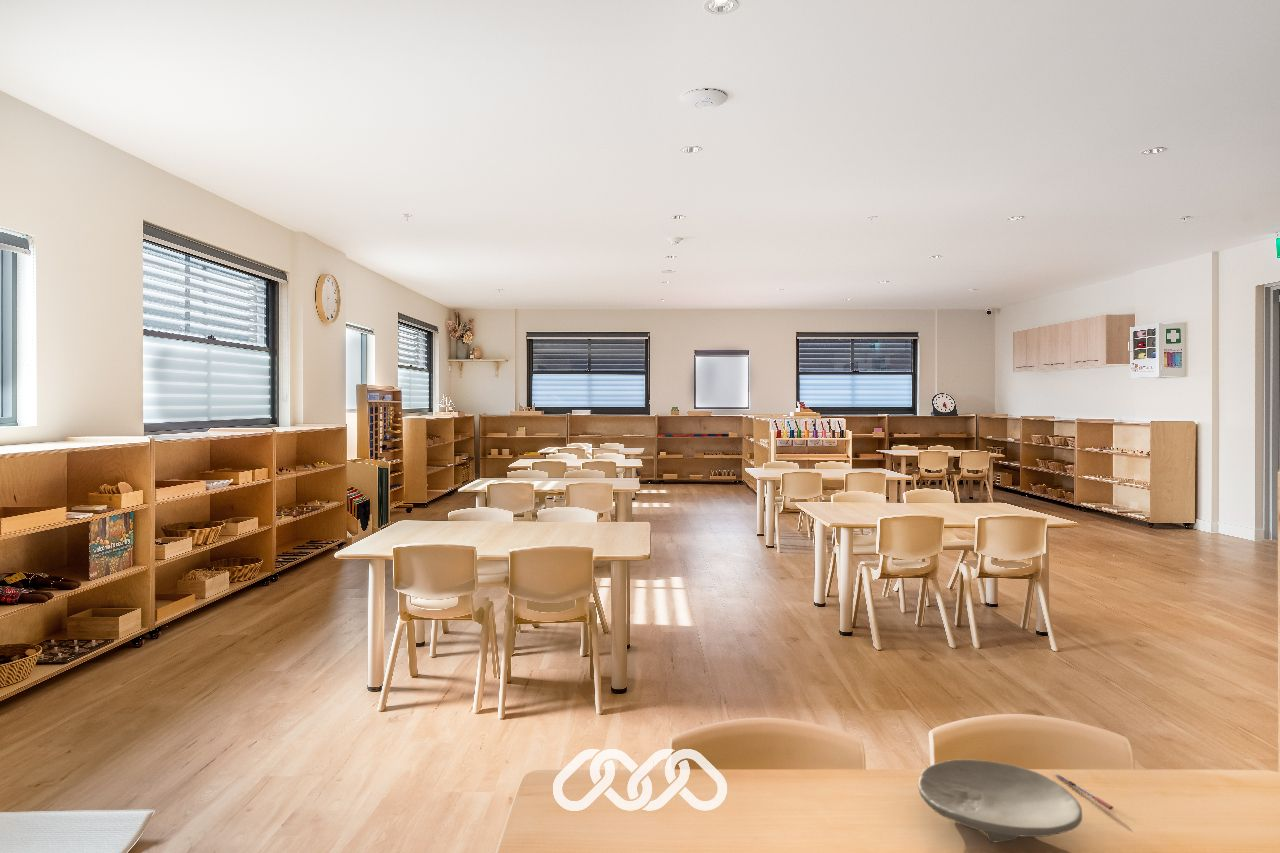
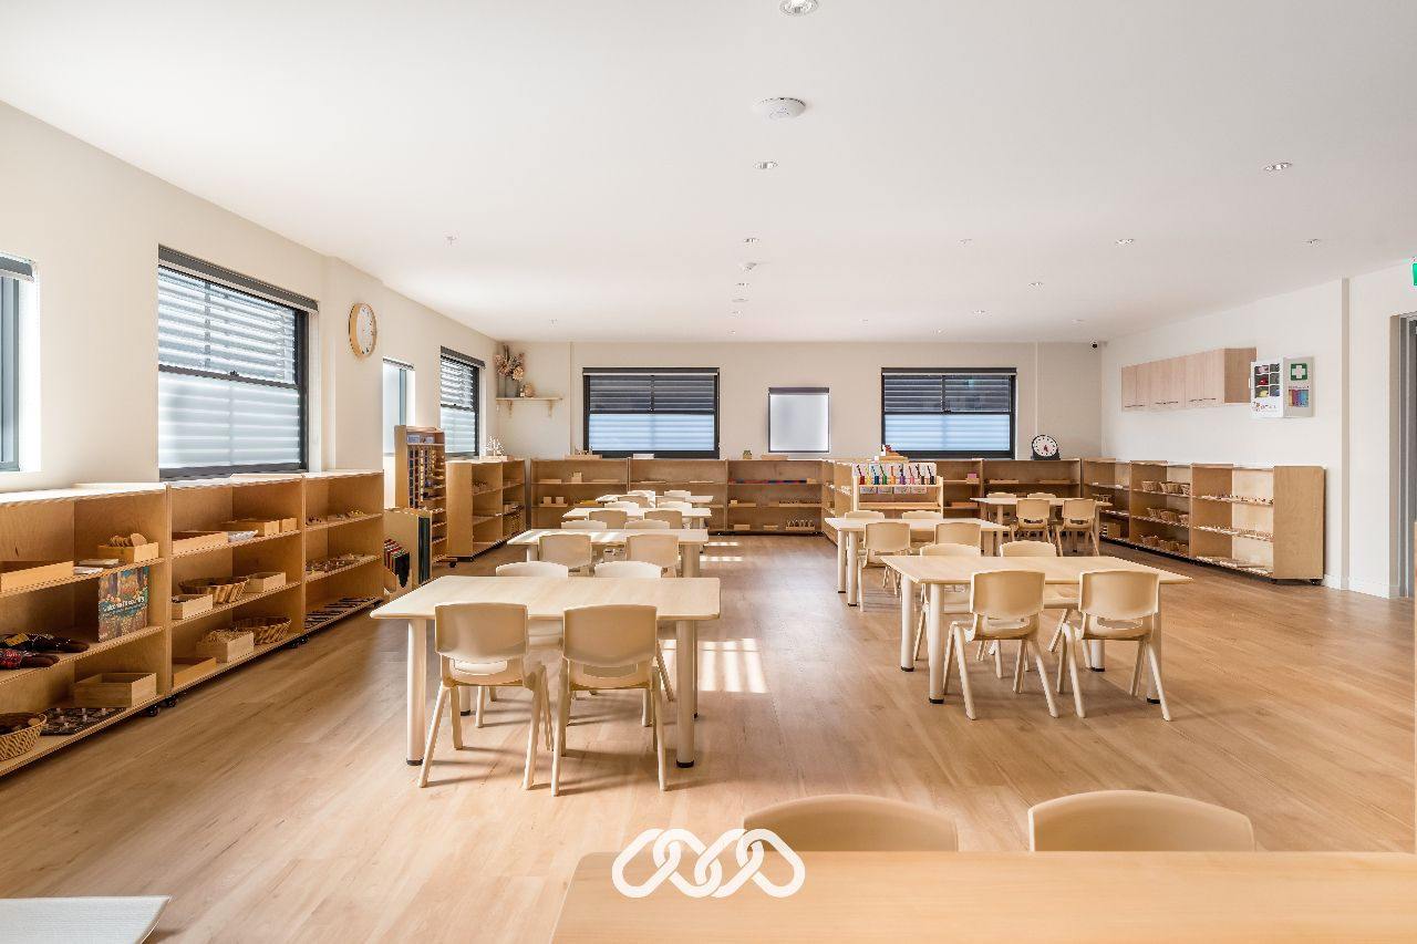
- pen (1082, 790)
- bowl (996, 806)
